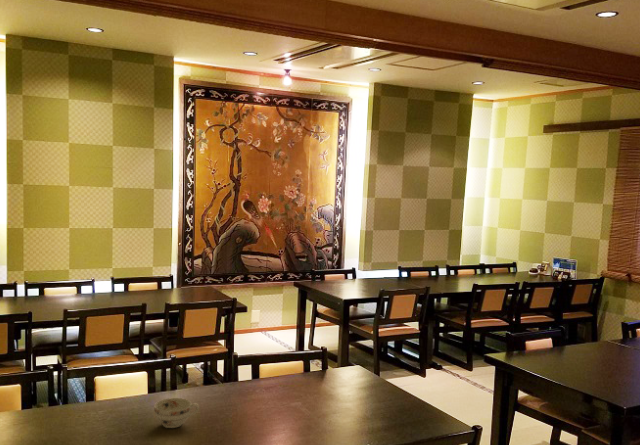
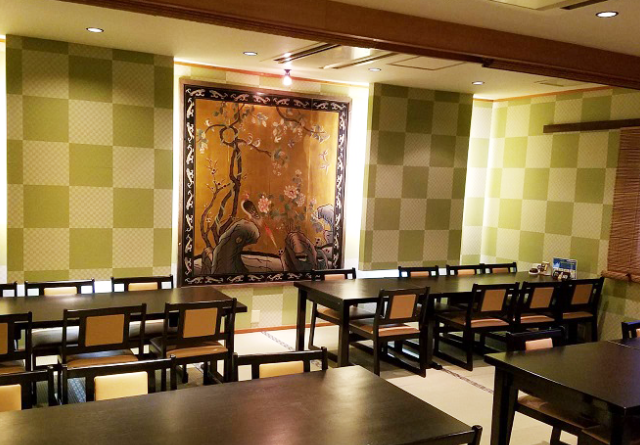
- teacup (176, 413)
